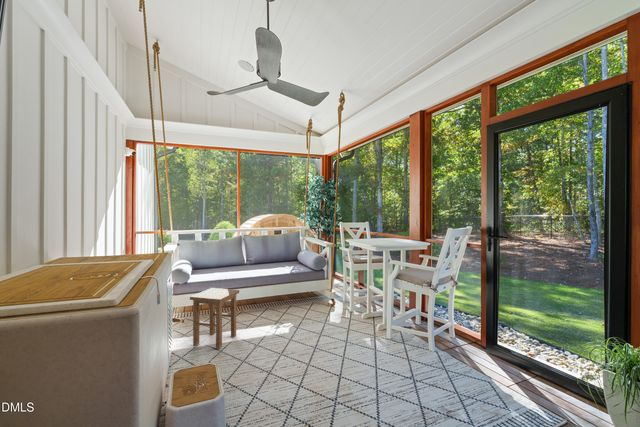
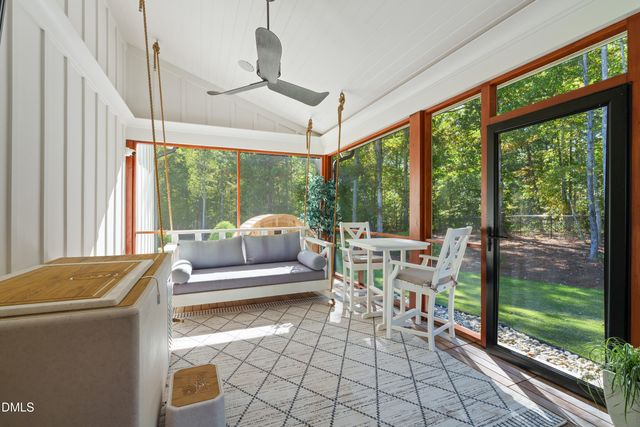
- stool (216, 316)
